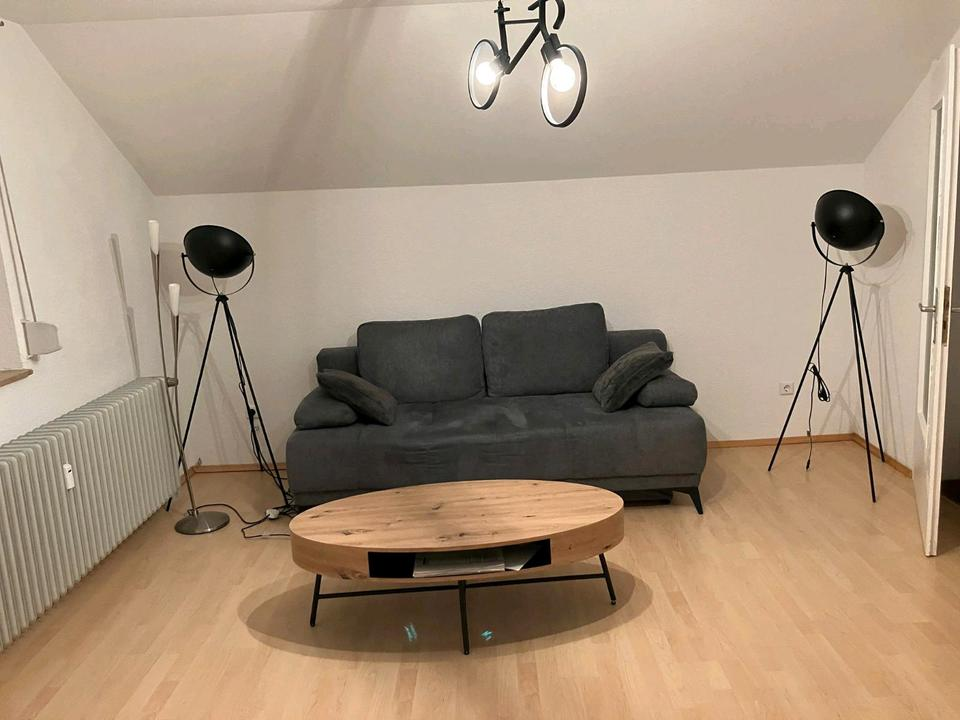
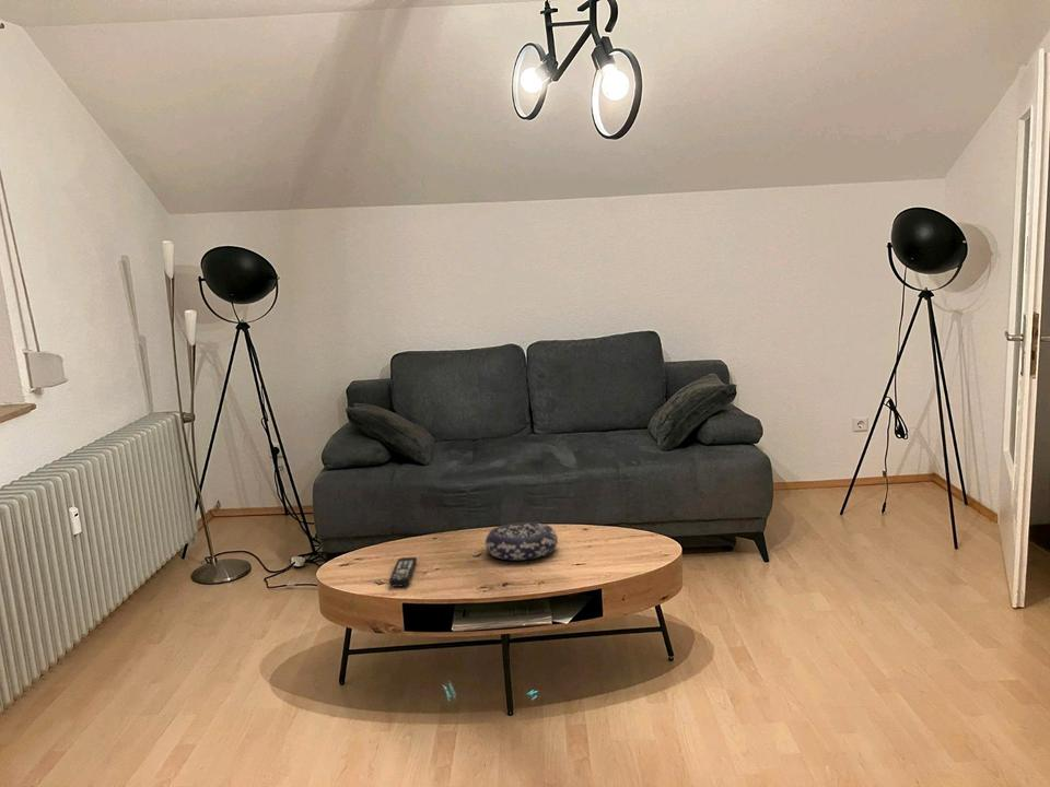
+ remote control (404, 571)
+ decorative bowl (521, 541)
